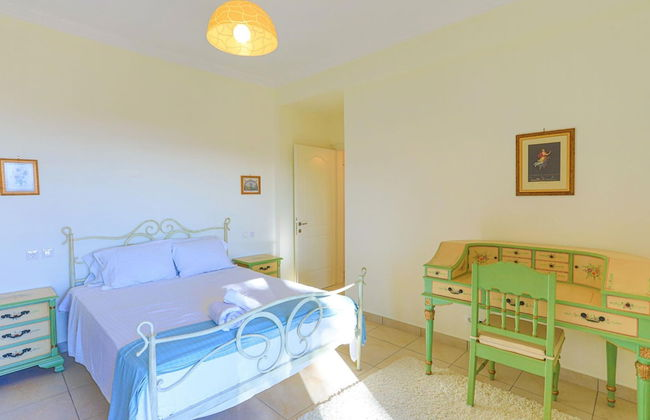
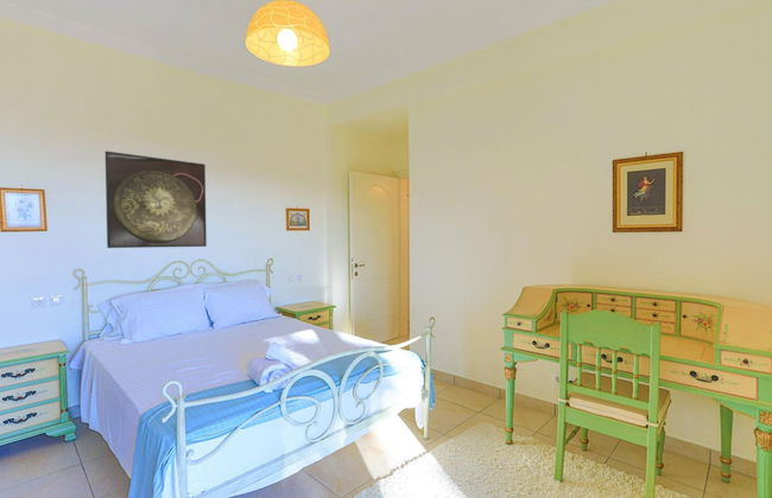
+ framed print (159, 203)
